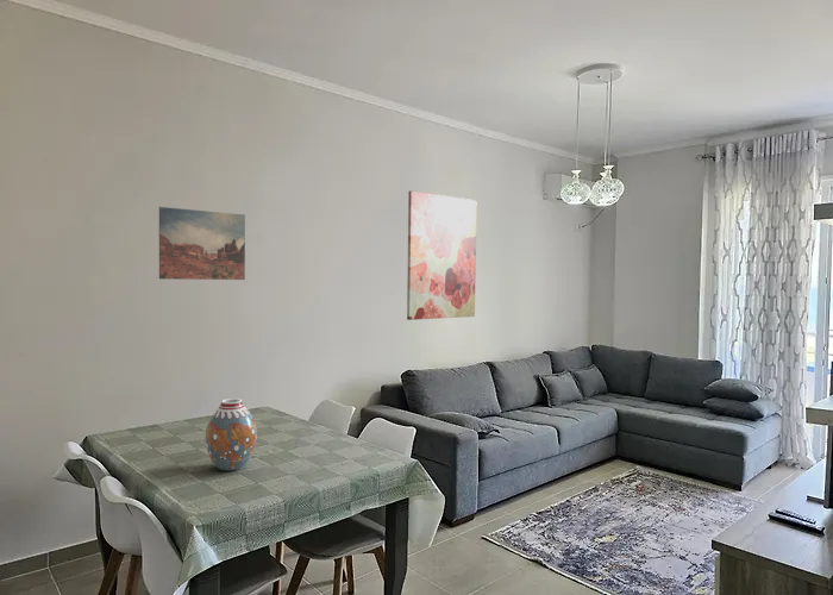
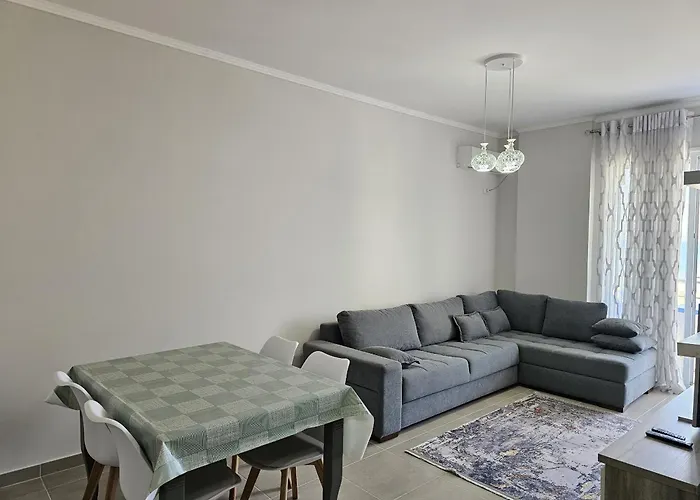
- vase (231, 433)
- wall art (203, 245)
- wall art (443, 257)
